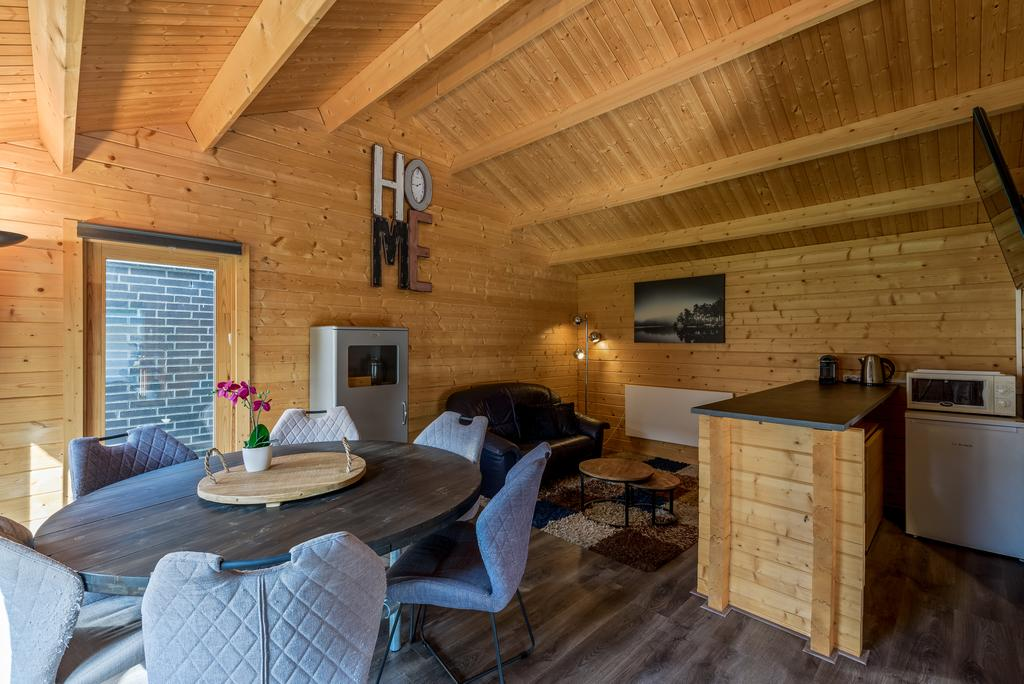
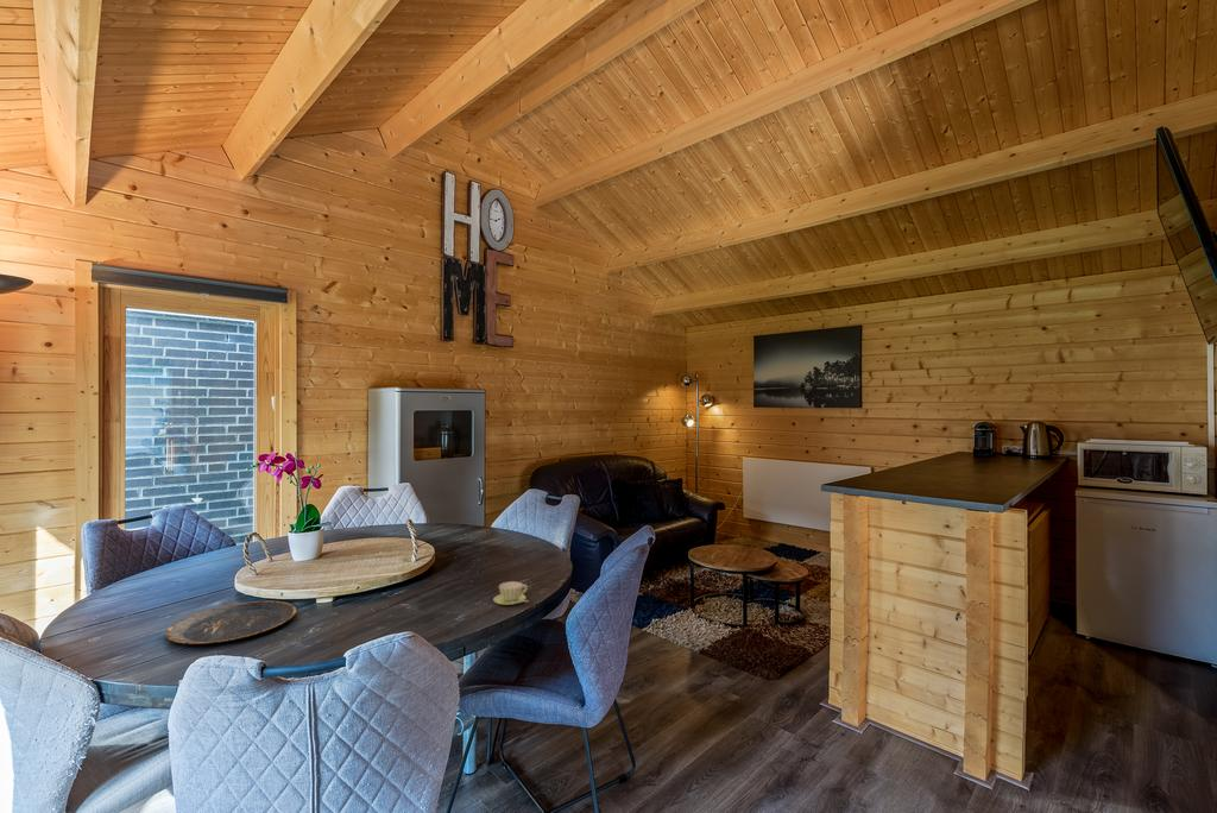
+ cup (510, 592)
+ plate (234, 622)
